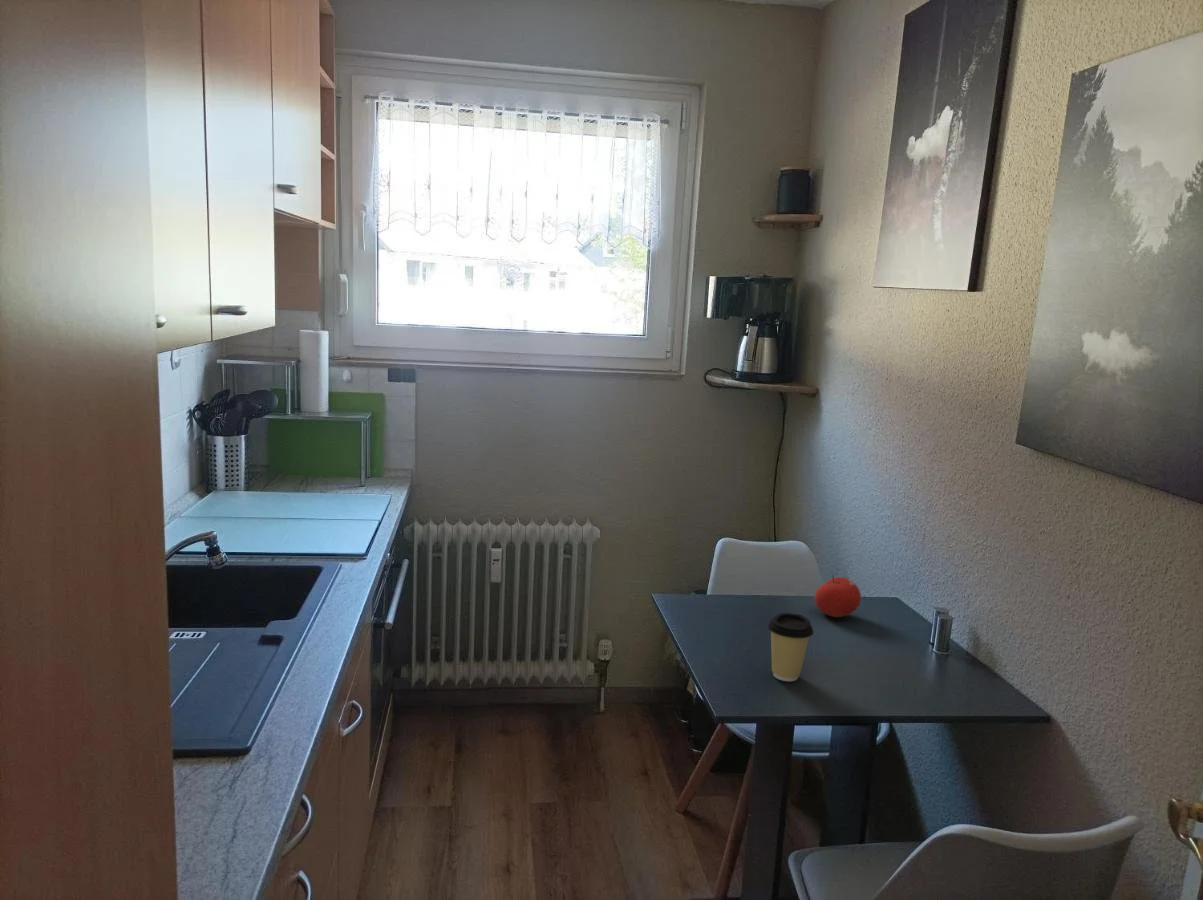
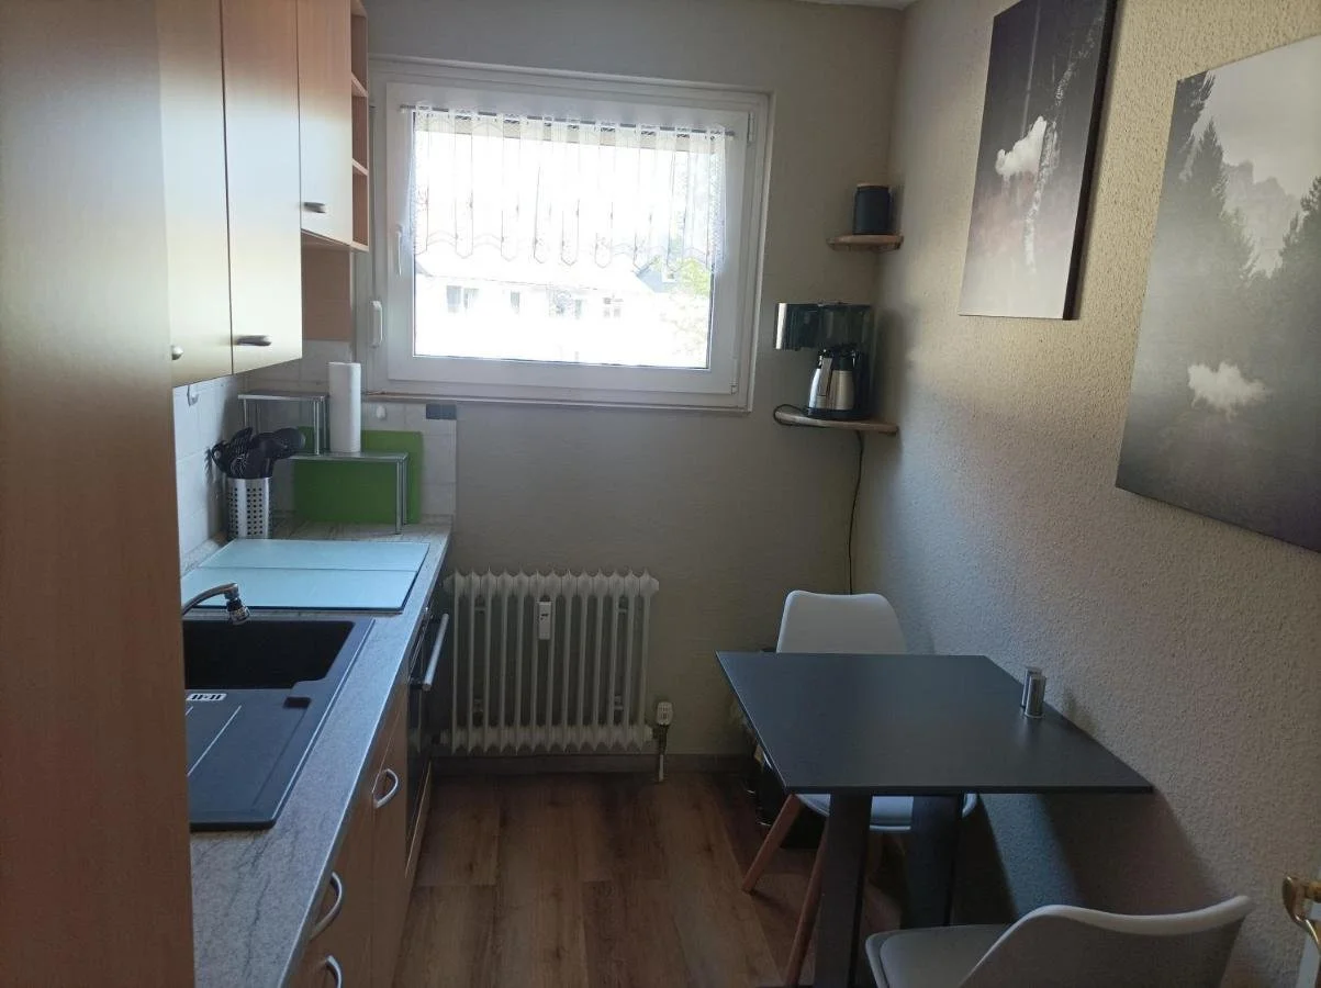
- coffee cup (788, 647)
- fruit (837, 595)
